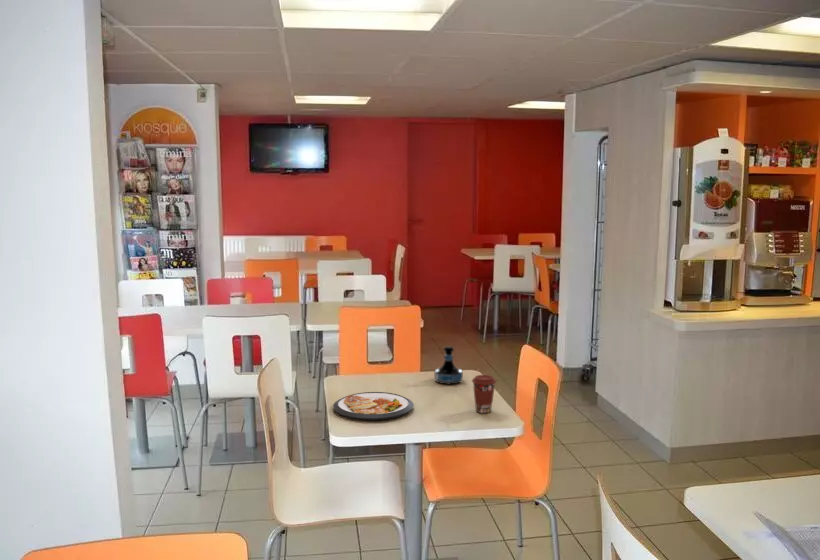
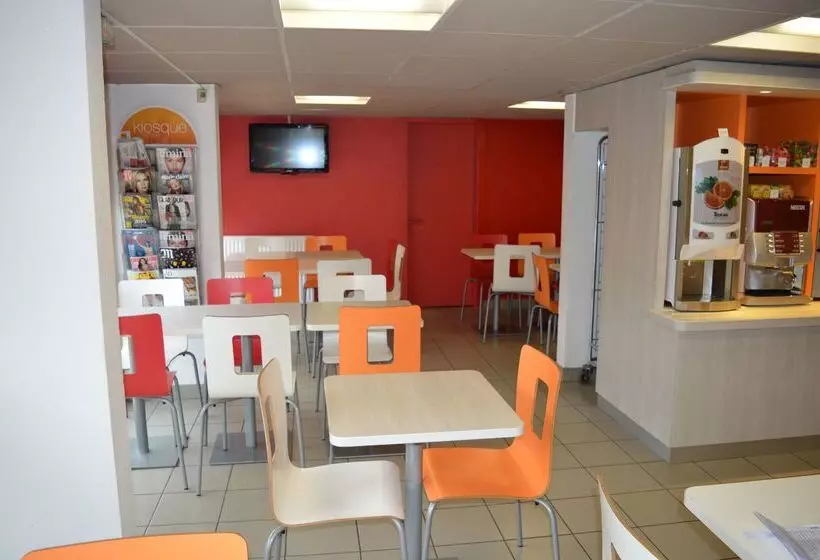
- tequila bottle (448, 363)
- dish (373, 403)
- coffee cup (483, 394)
